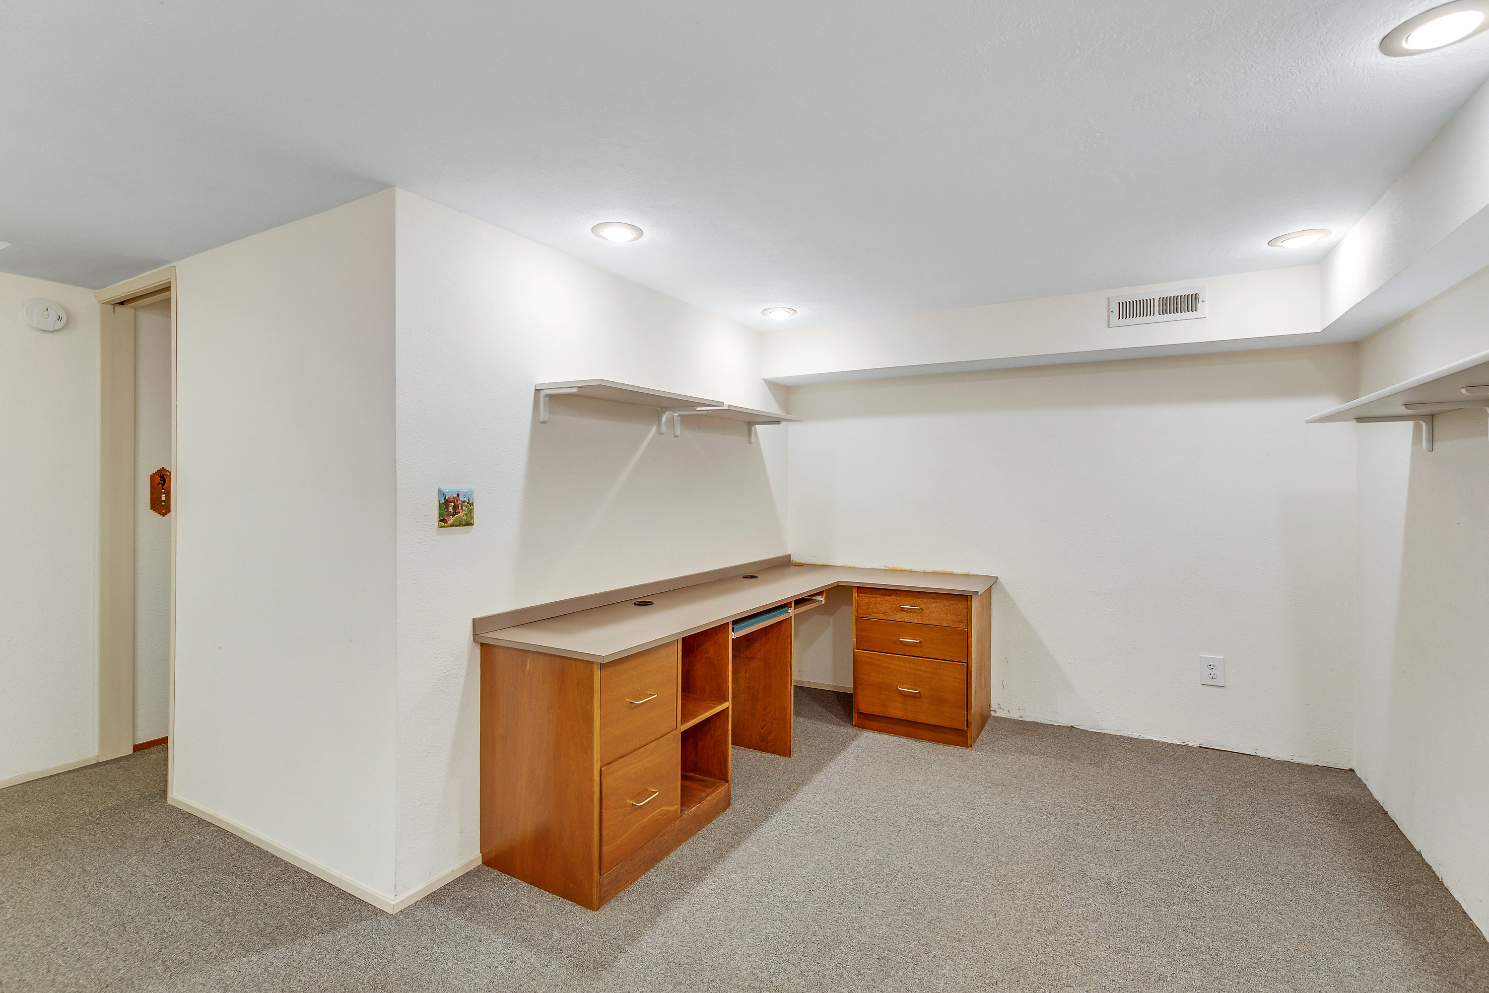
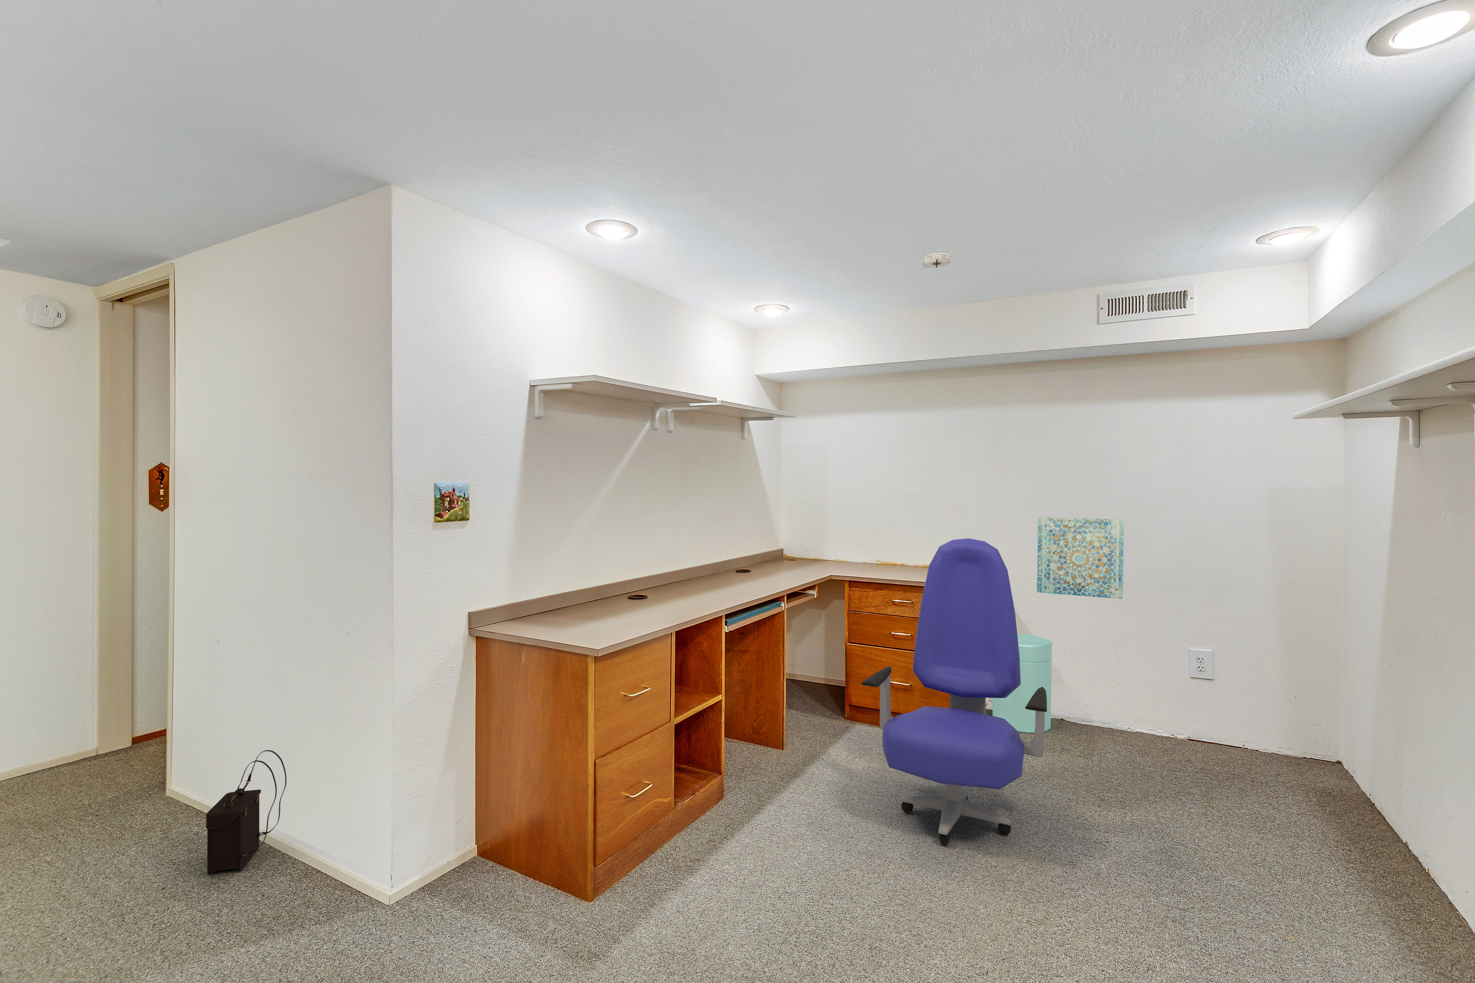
+ office chair (957, 680)
+ trash can (1021, 678)
+ wall art (1079, 556)
+ satchel (245, 809)
+ smoke detector (936, 260)
